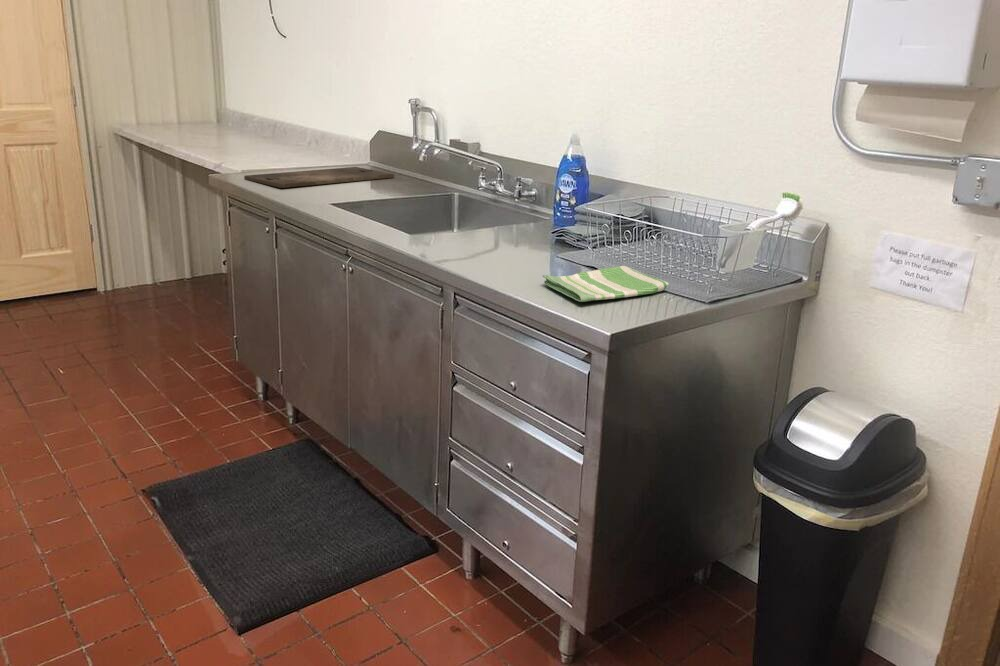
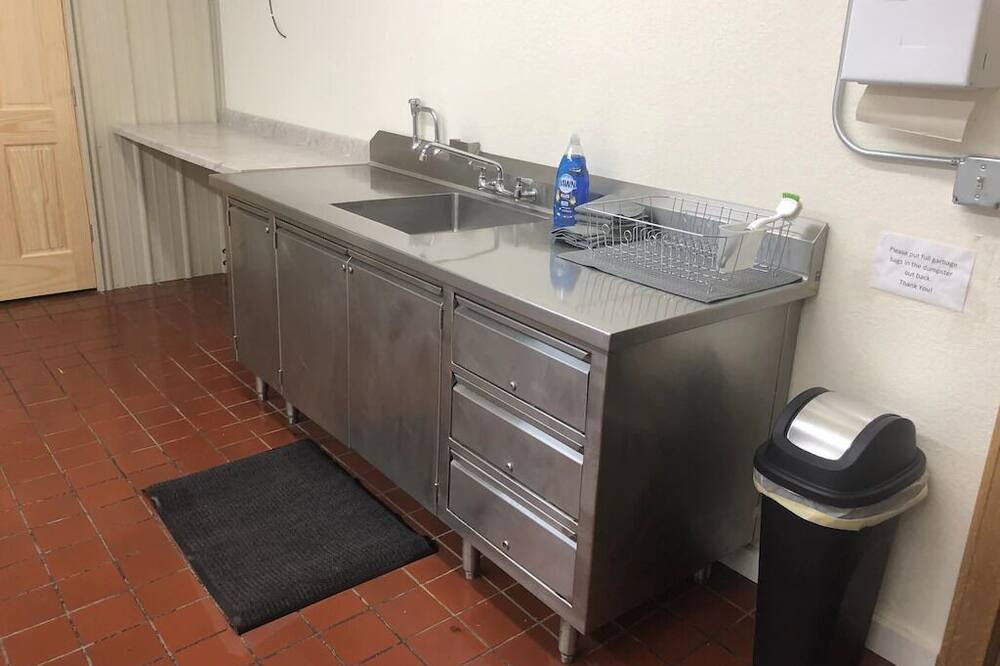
- cutting board (321, 176)
- dish towel (605, 282)
